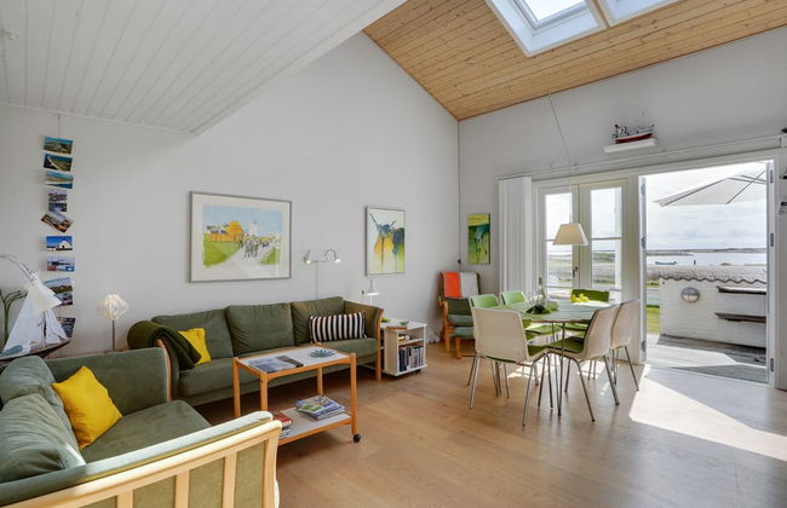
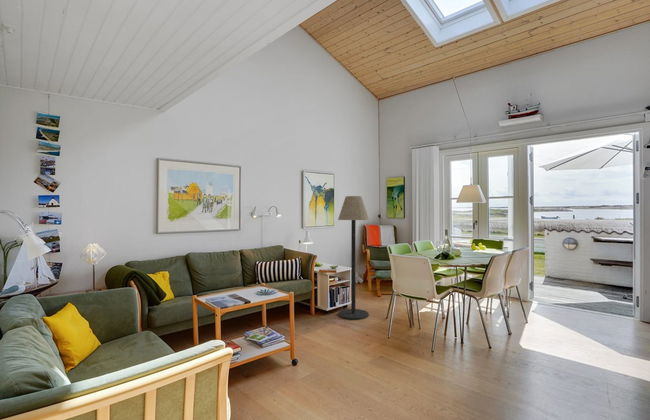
+ floor lamp (353, 255)
